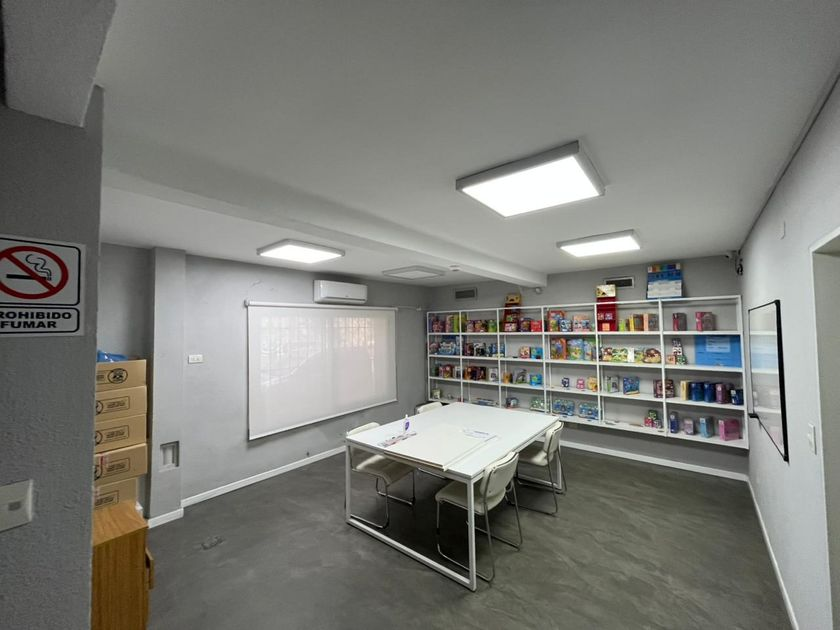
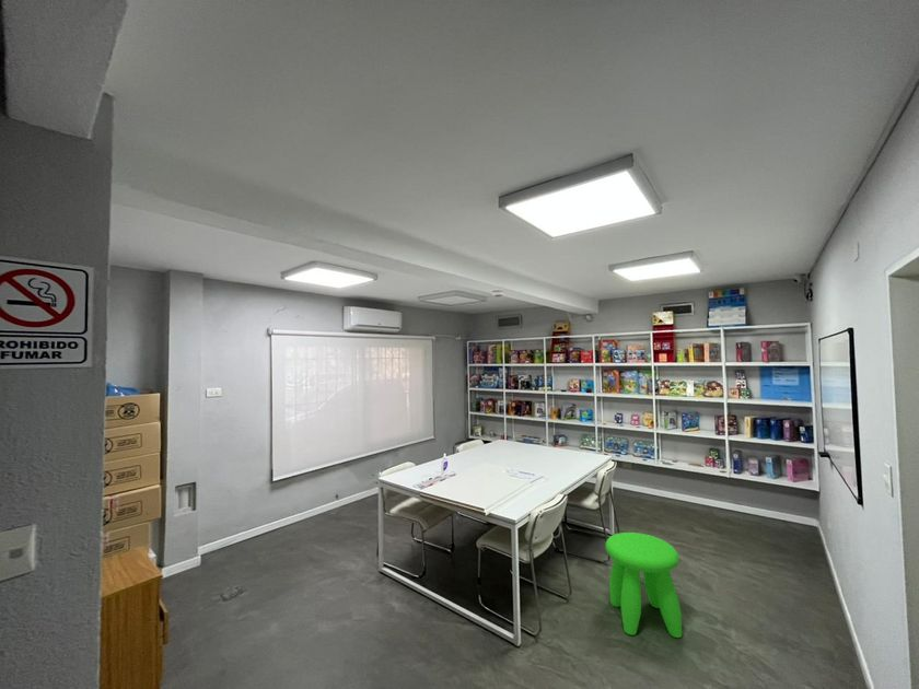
+ stool (644, 581)
